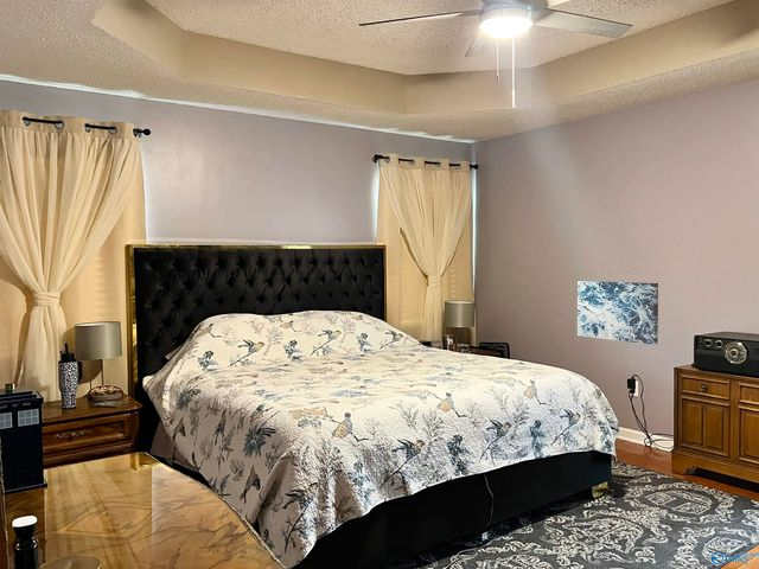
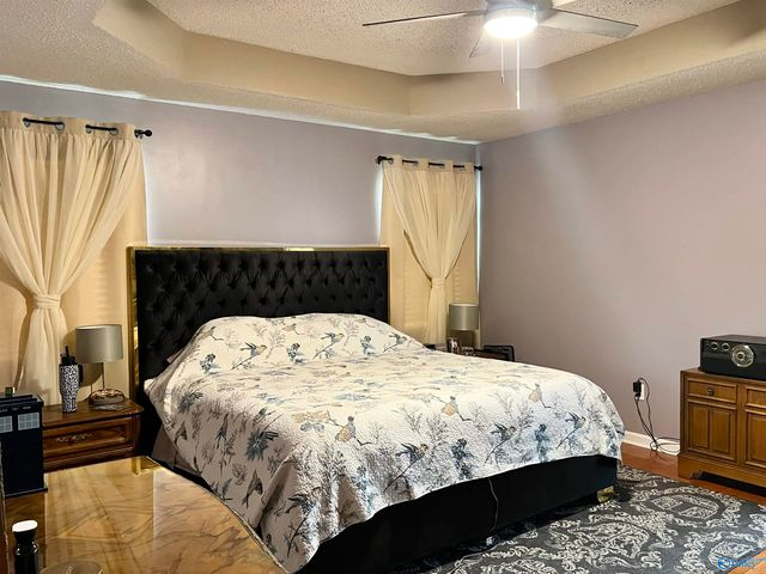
- wall art (616, 311)
